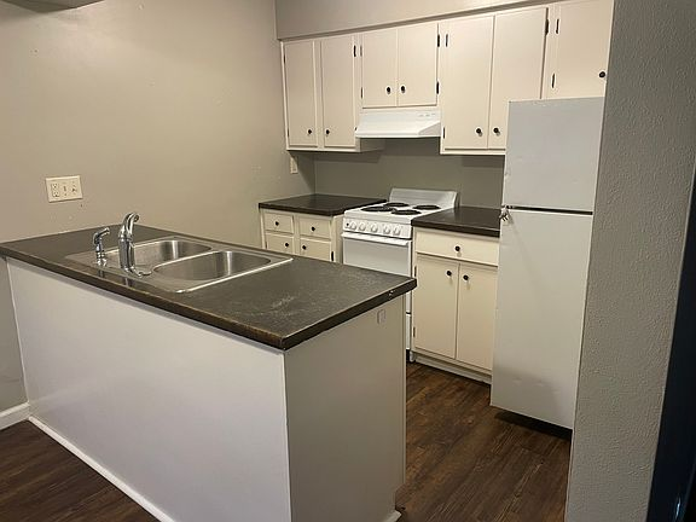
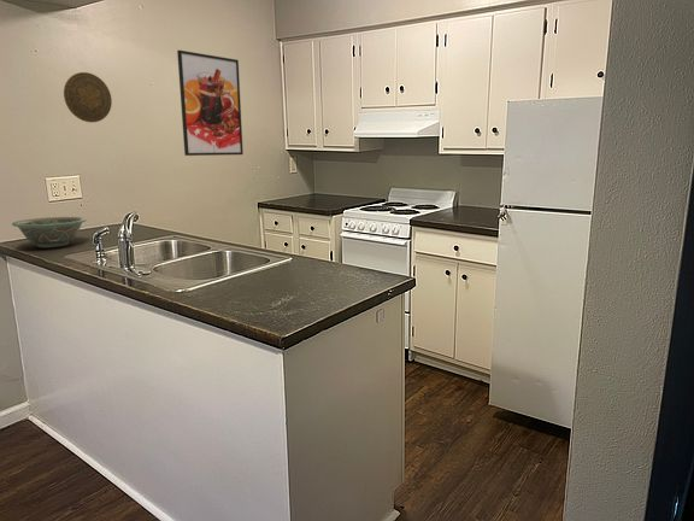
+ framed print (212, 106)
+ decorative plate (89, 96)
+ decorative bowl (52, 233)
